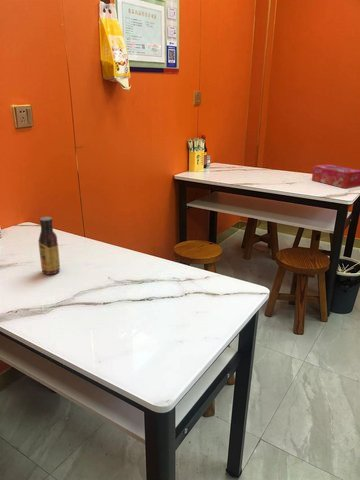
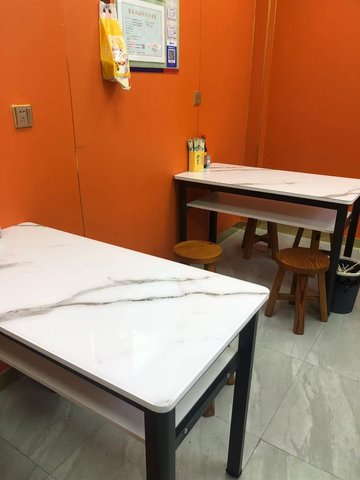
- sauce bottle (48, 245)
- tissue box (336, 175)
